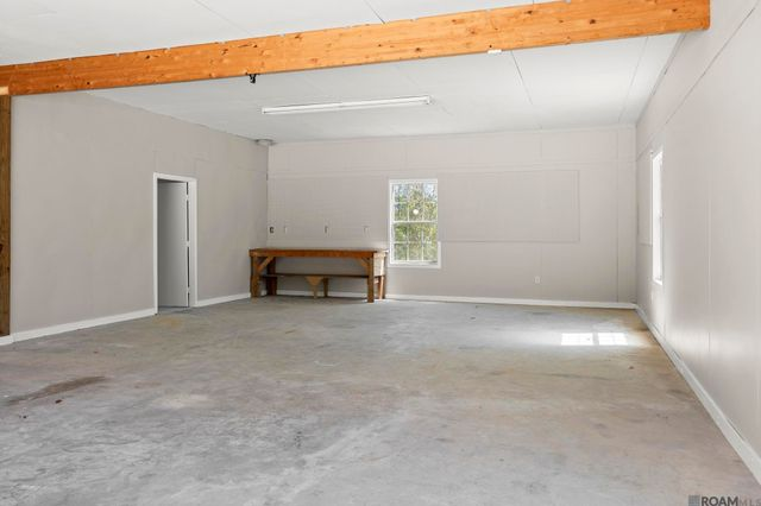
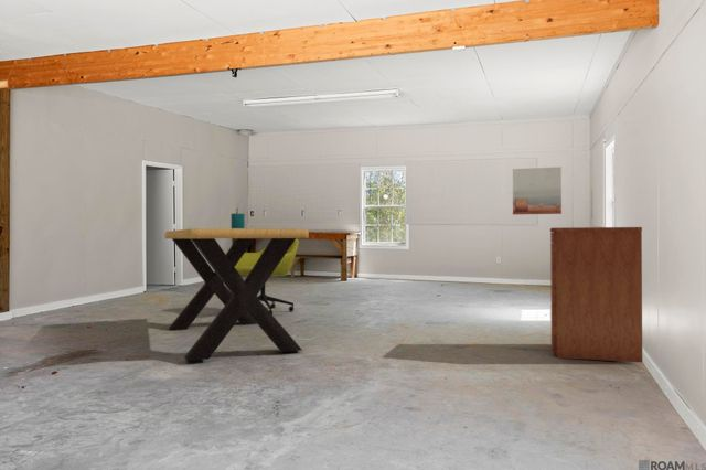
+ dining table (227, 271)
+ office chair (270, 276)
+ filing cabinet (592, 290)
+ wall art (536, 191)
